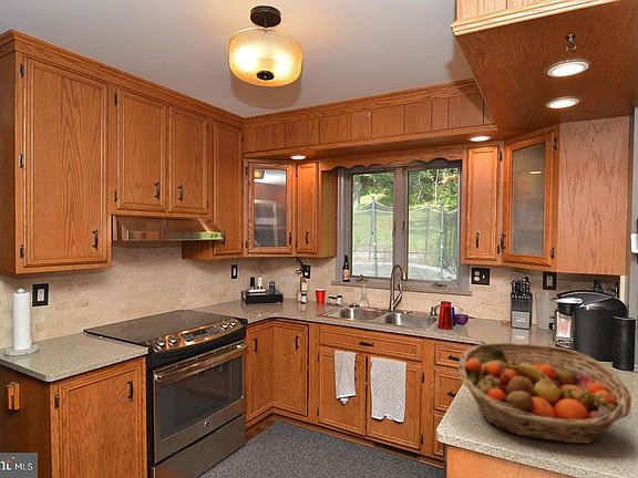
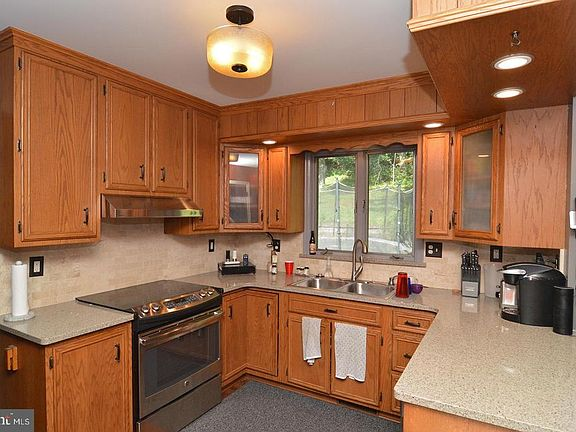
- fruit basket (536, 387)
